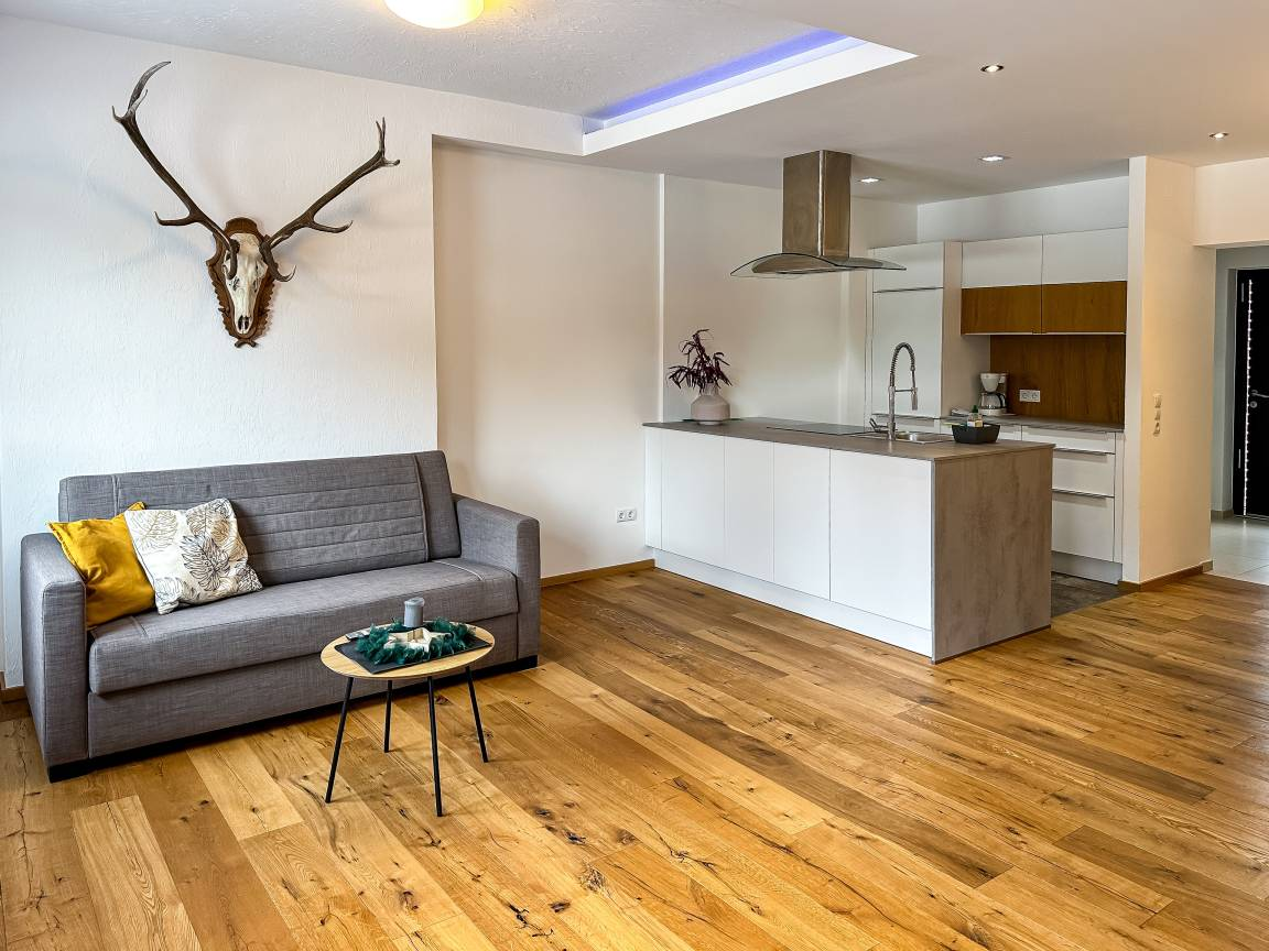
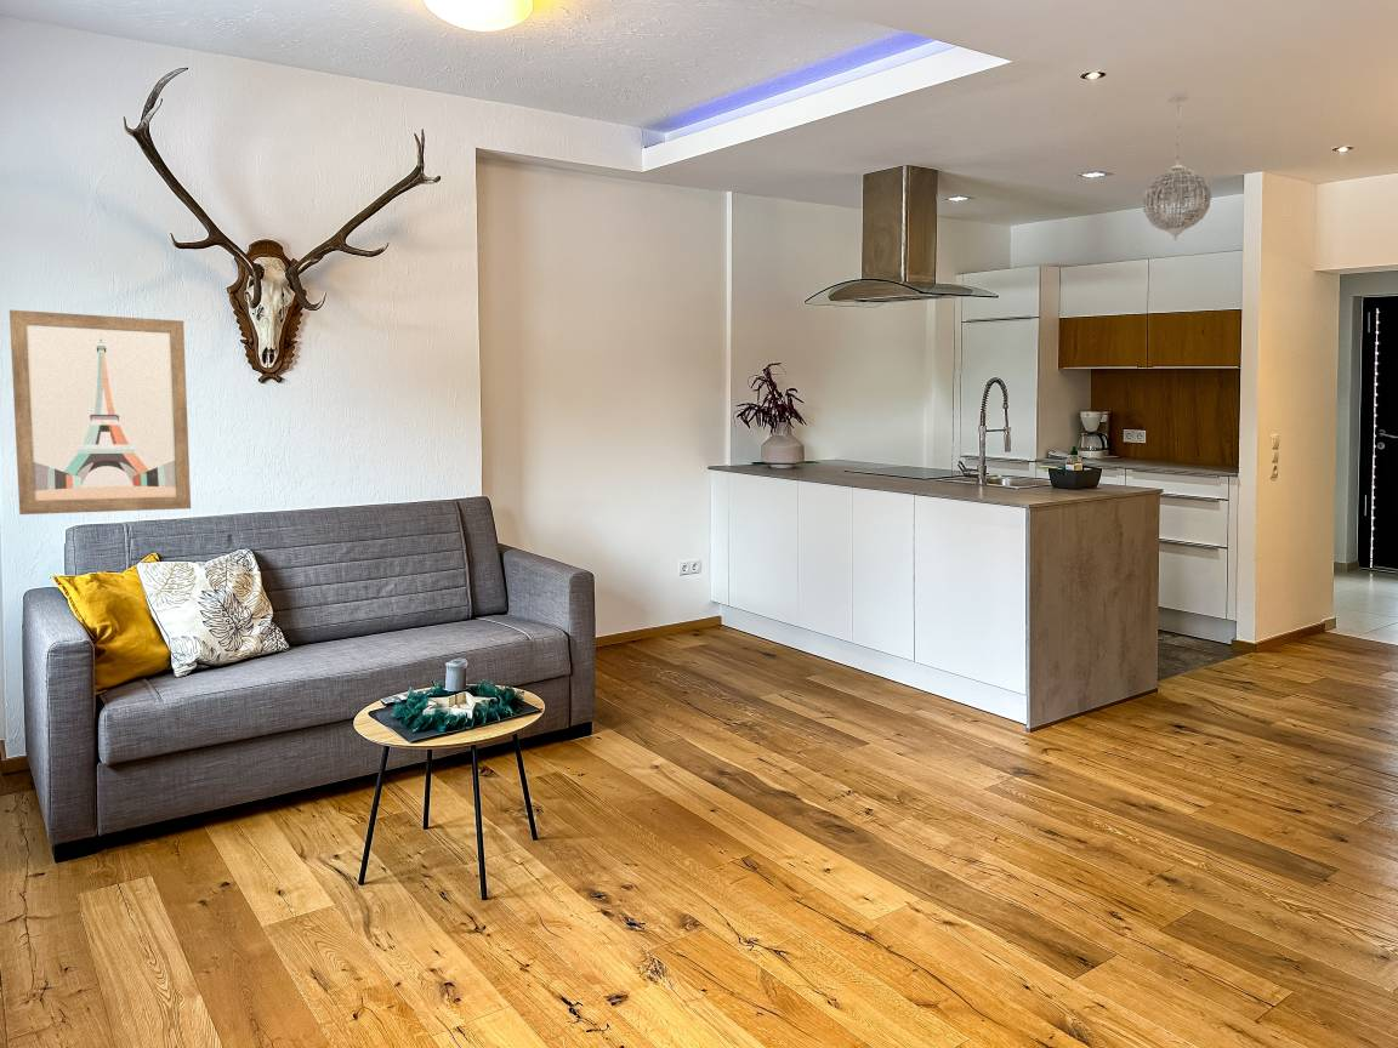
+ wall art (104, 414)
+ pendant light (1177, 167)
